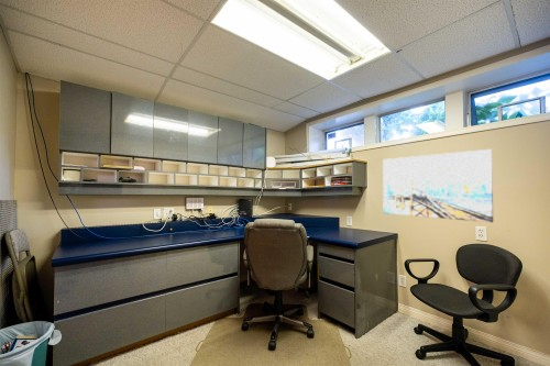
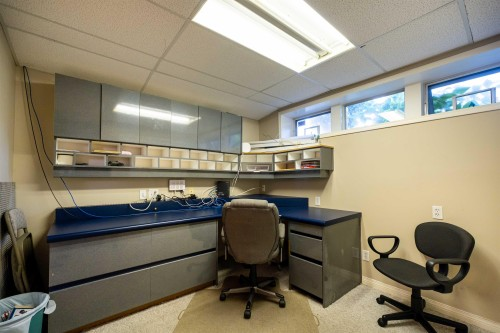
- wall art (429, 186)
